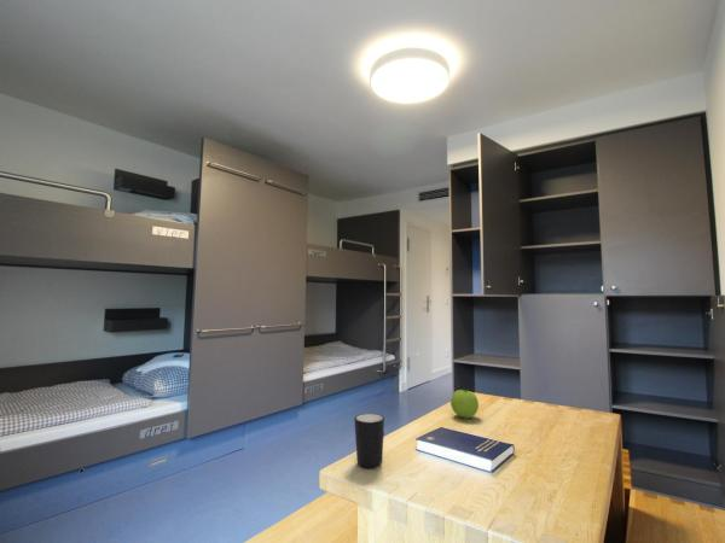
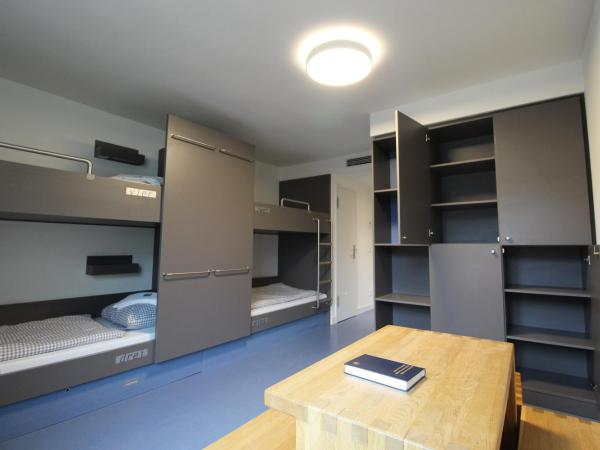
- apple (464, 403)
- mug (371, 438)
